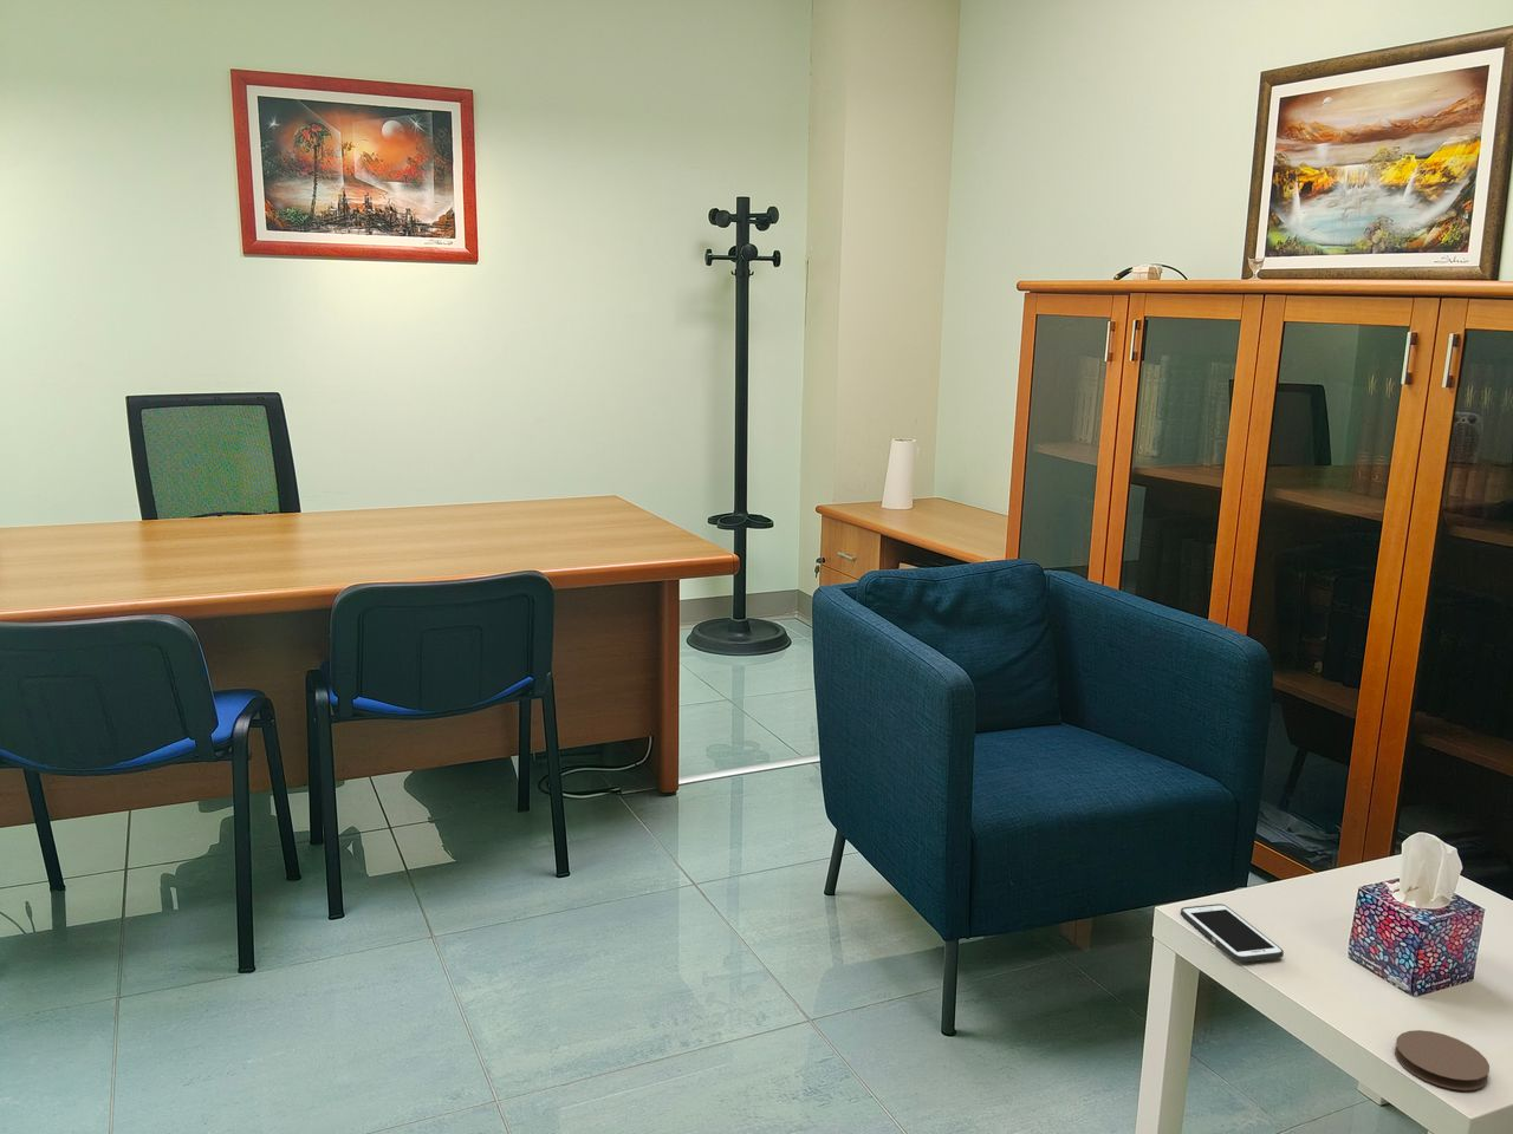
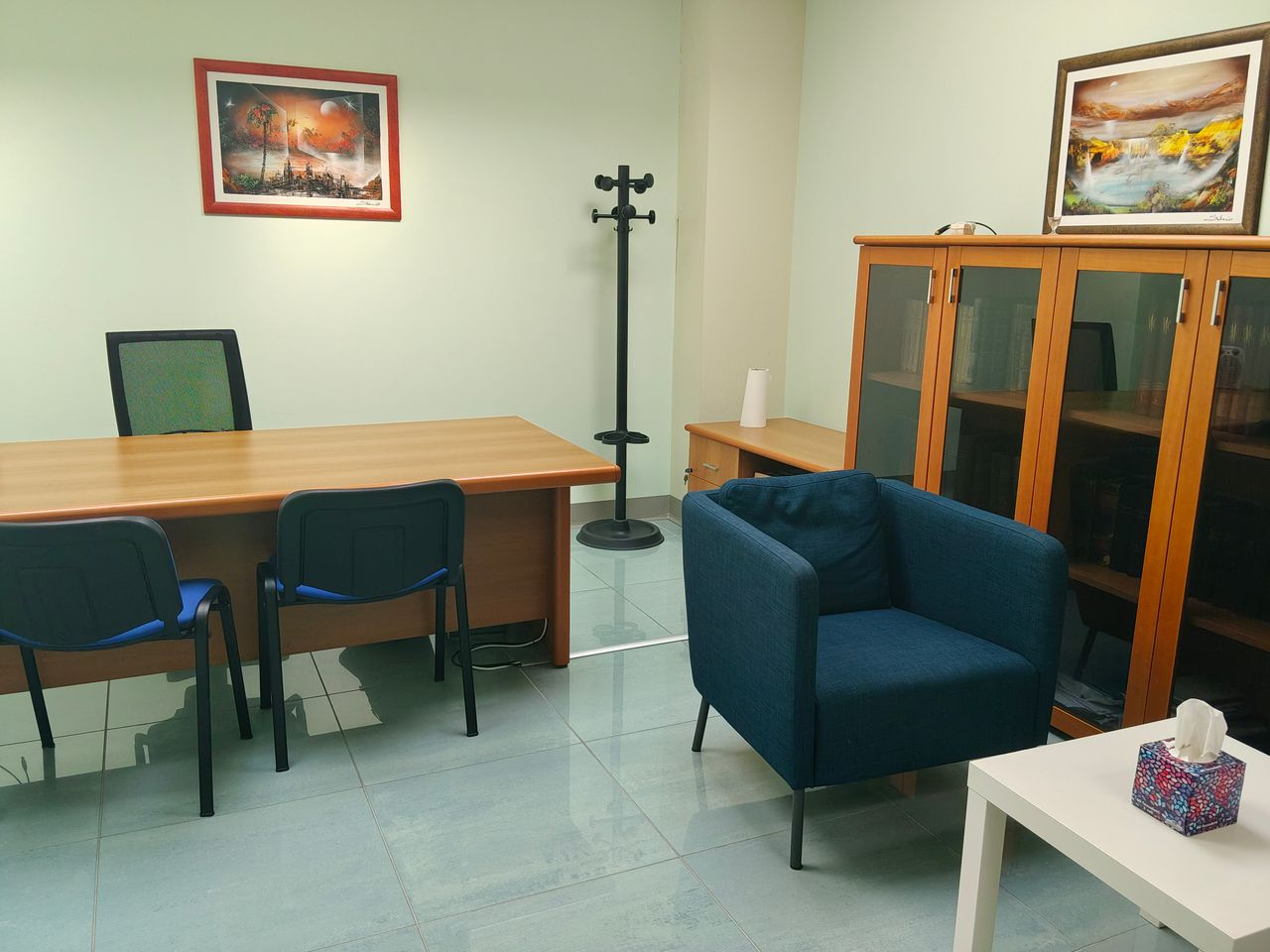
- cell phone (1229, 932)
- coaster (1440, 1059)
